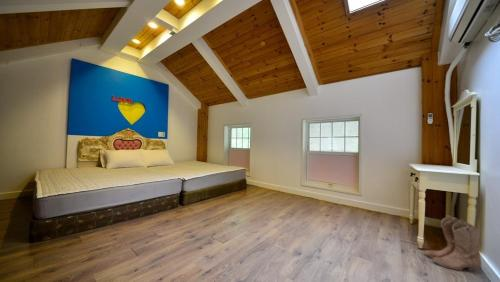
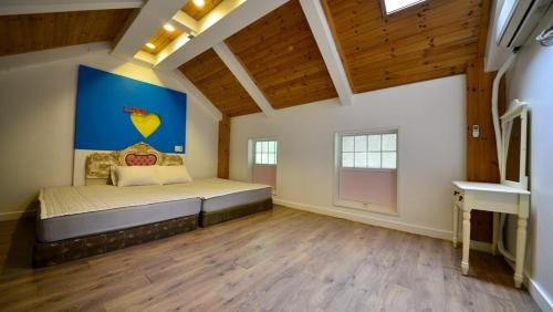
- boots (450, 240)
